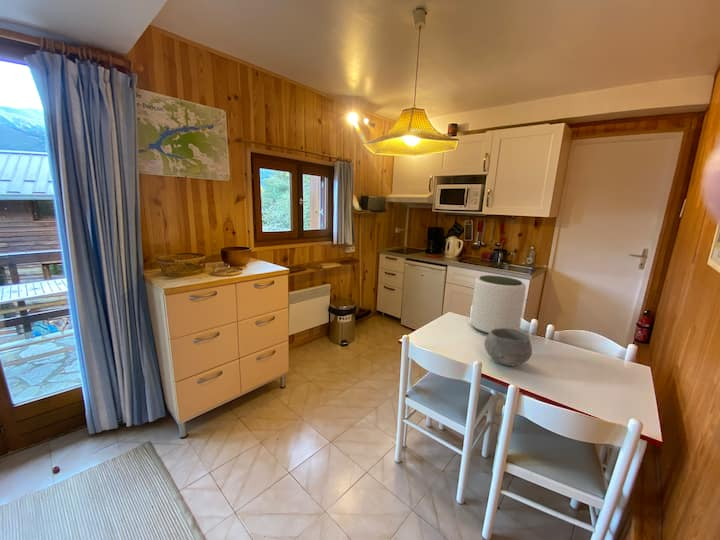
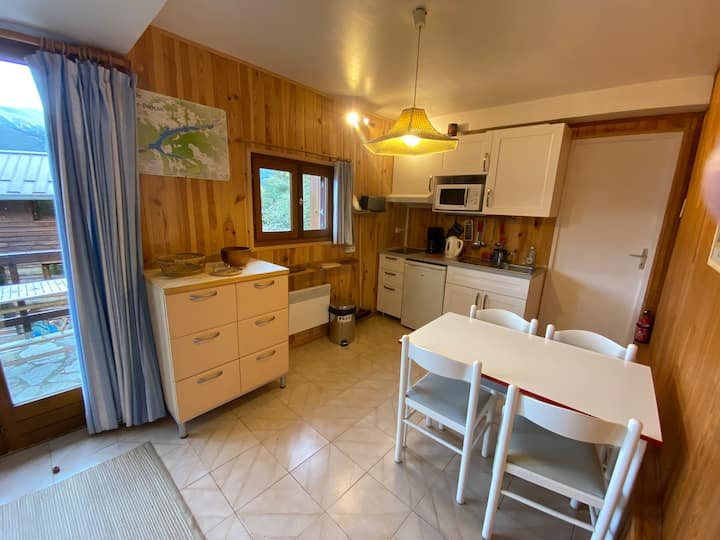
- bowl (507, 347)
- plant pot (496, 304)
